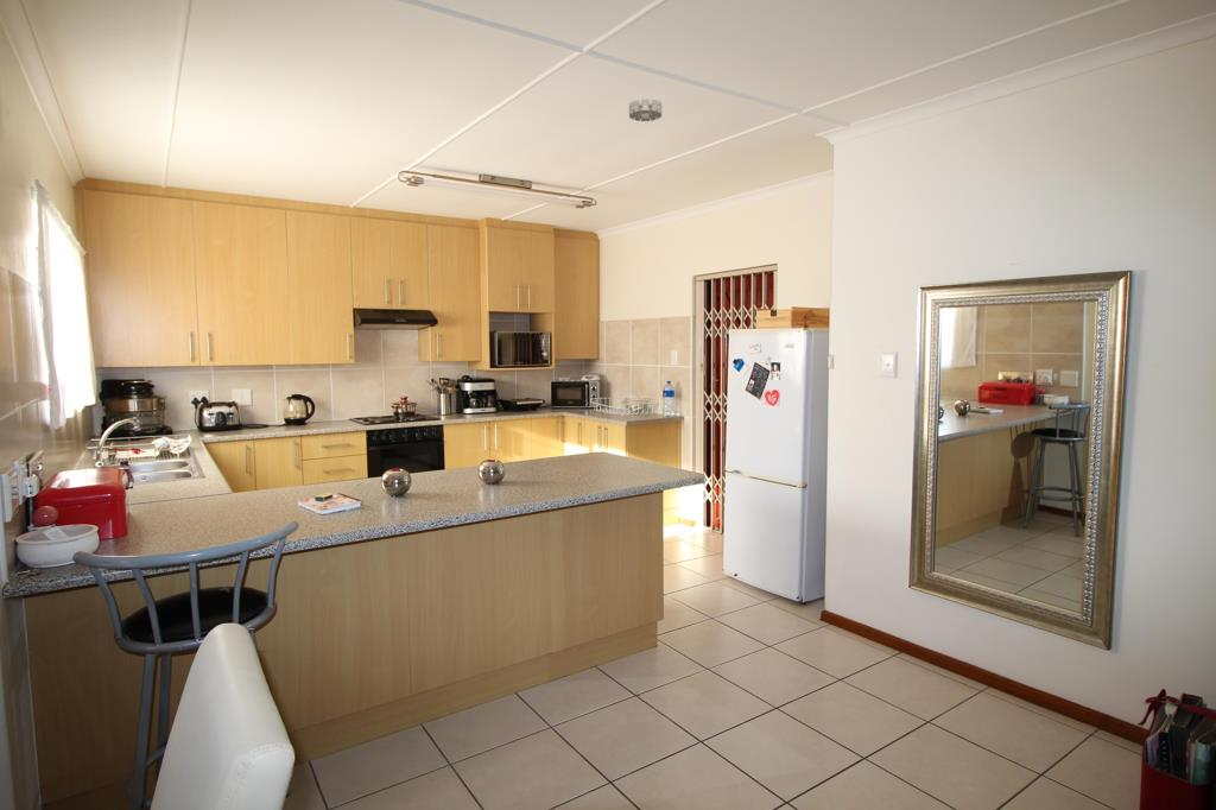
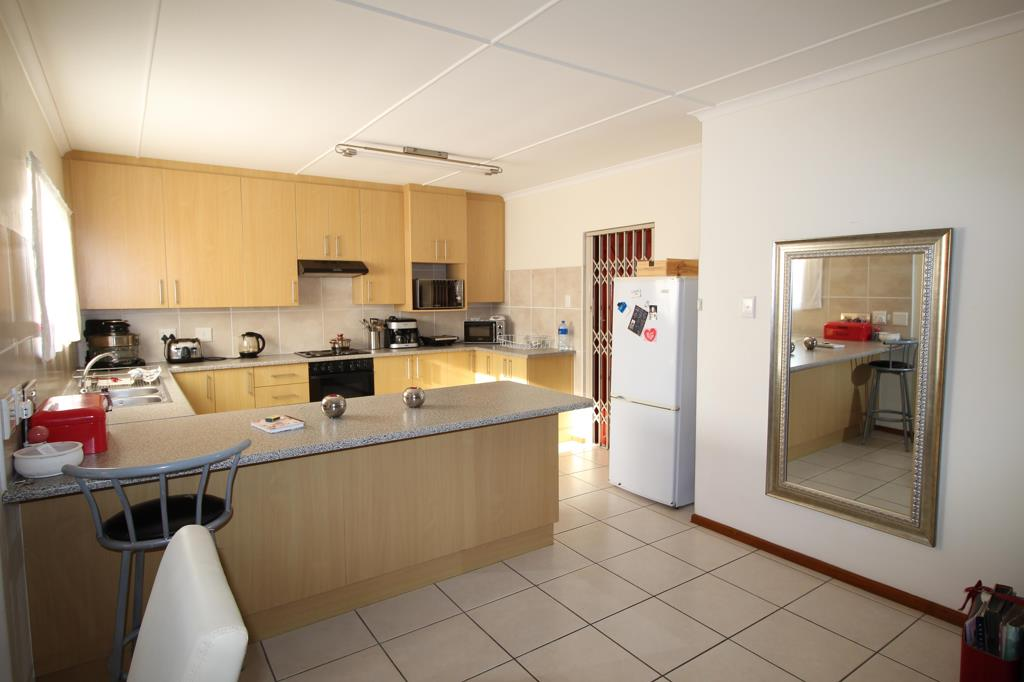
- smoke detector (645, 109)
